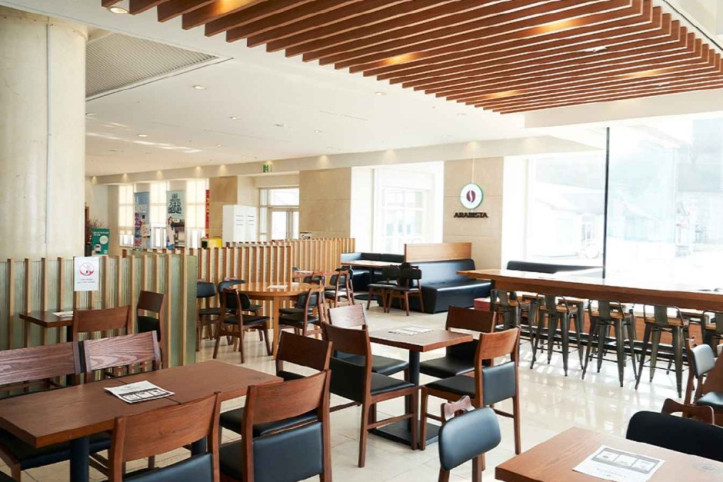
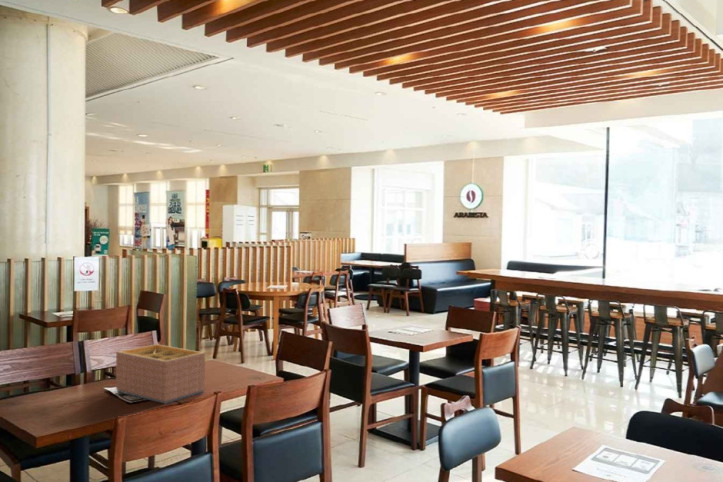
+ architectural model (160, 372)
